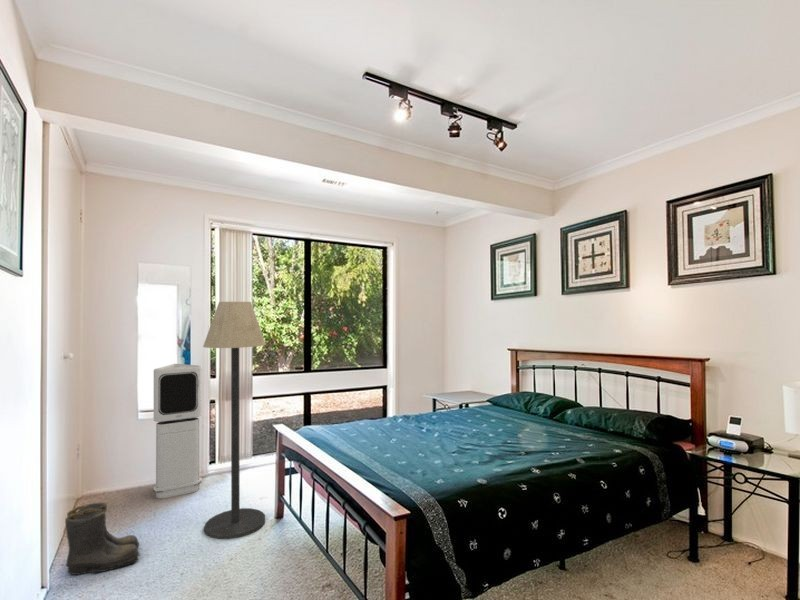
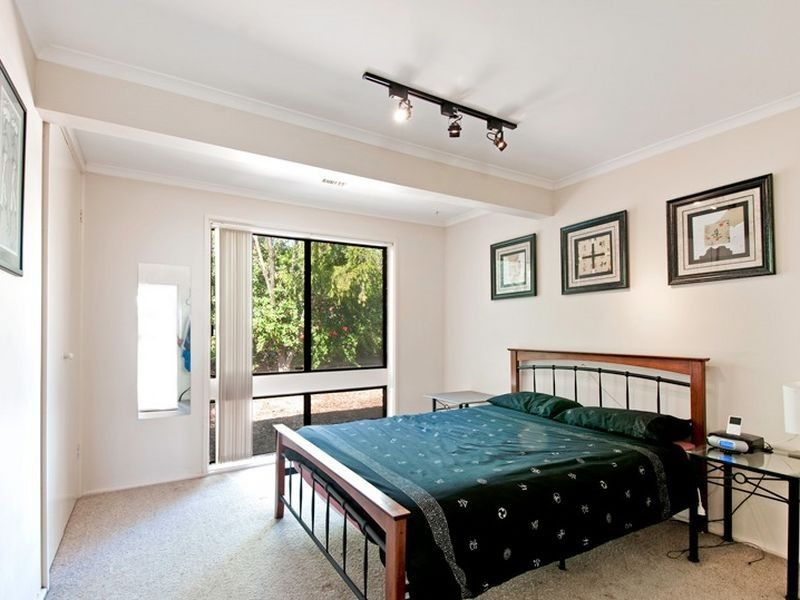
- floor lamp (235, 412)
- boots (104, 534)
- air purifier (176, 426)
